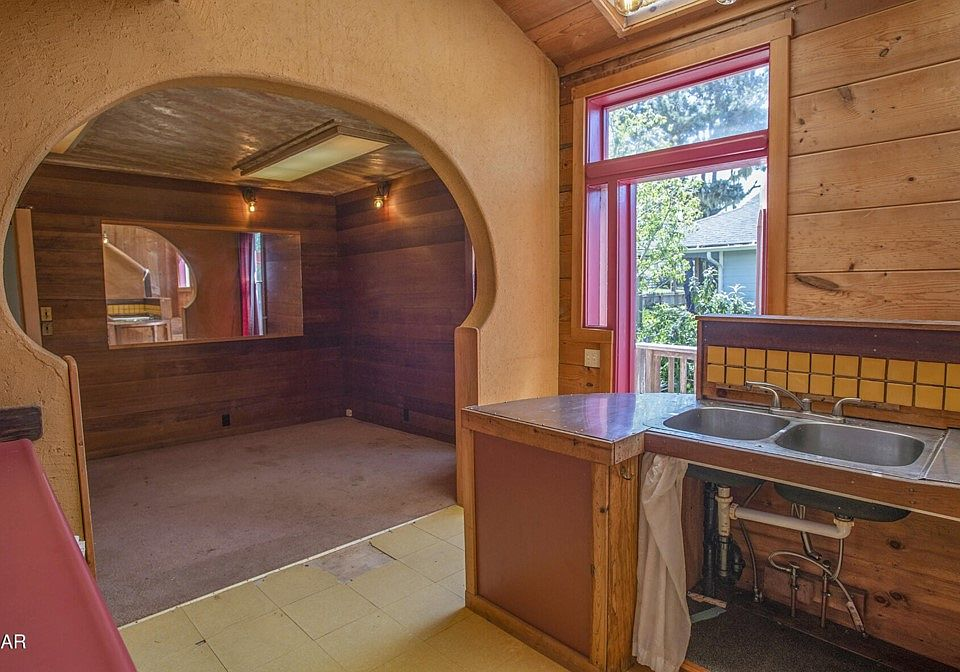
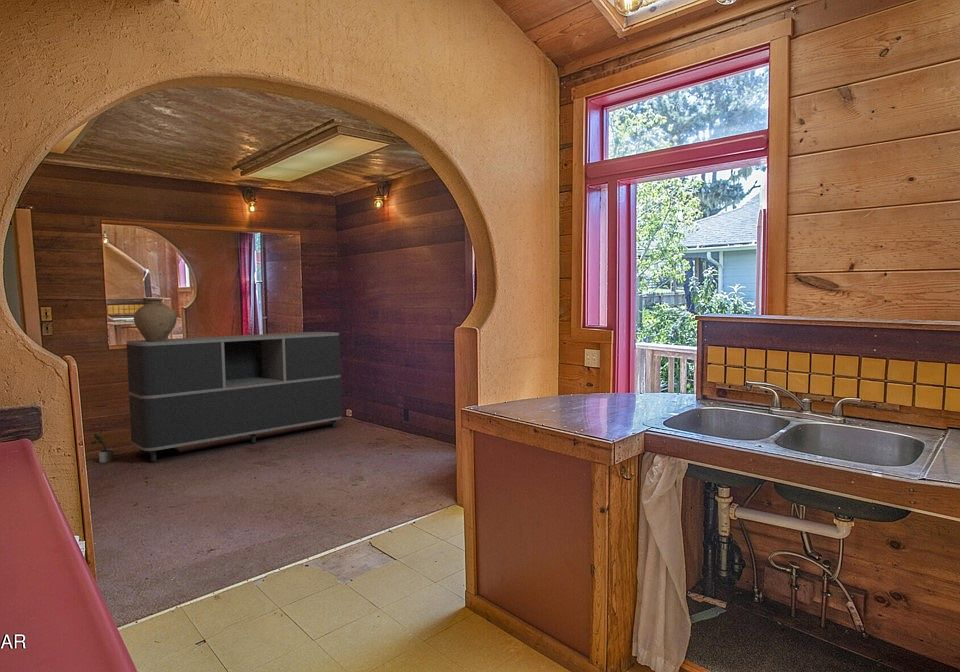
+ potted plant (103, 446)
+ sideboard (244, 388)
+ vase (155, 319)
